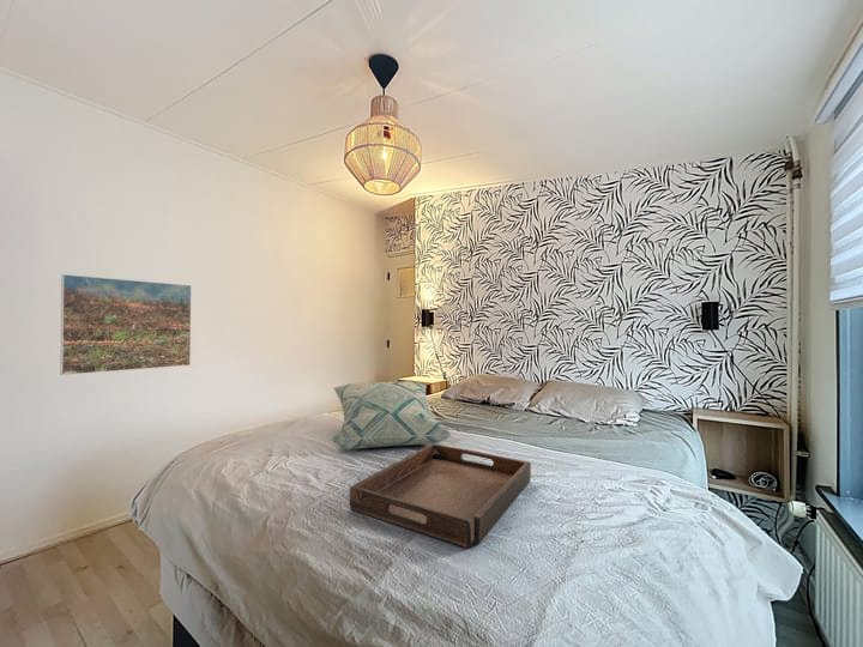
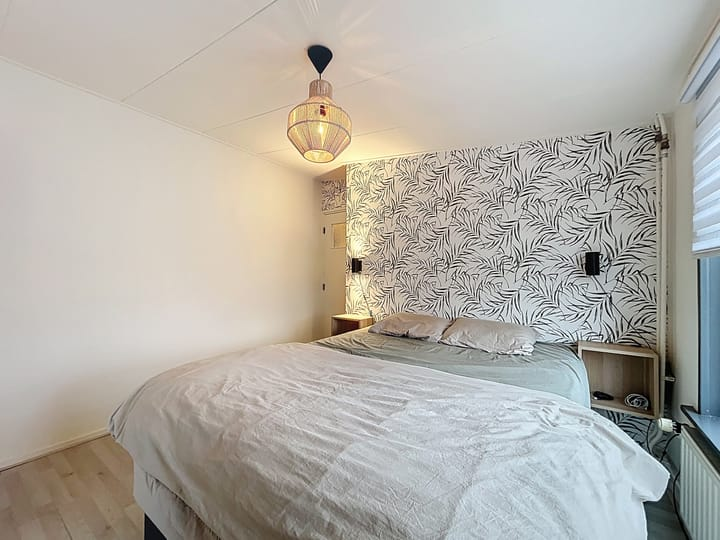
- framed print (133, 325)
- decorative pillow (386, 411)
- serving tray (447, 483)
